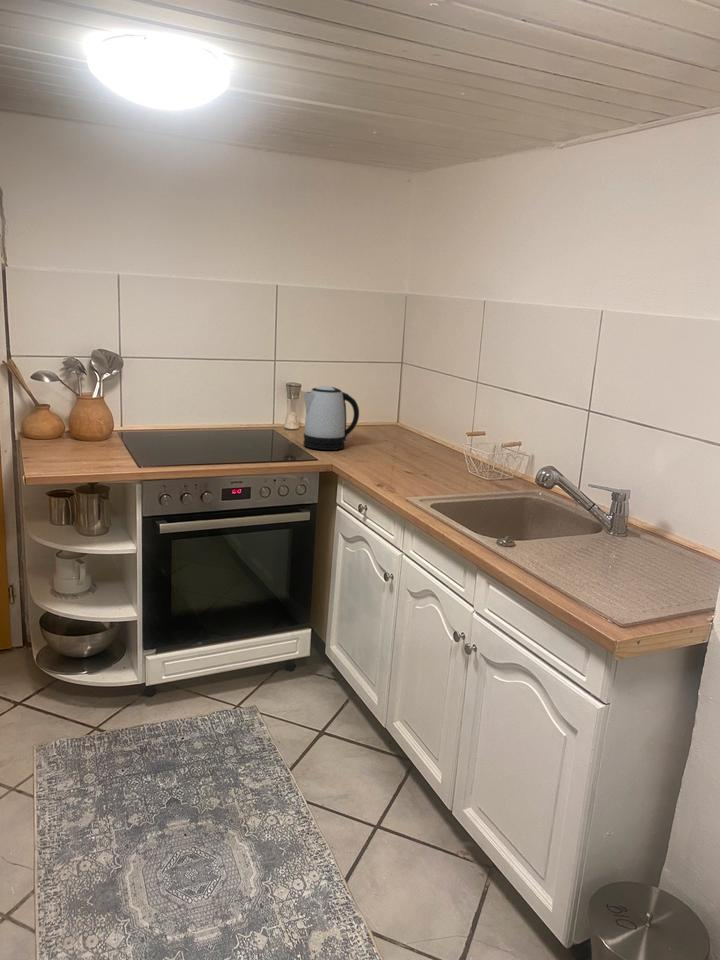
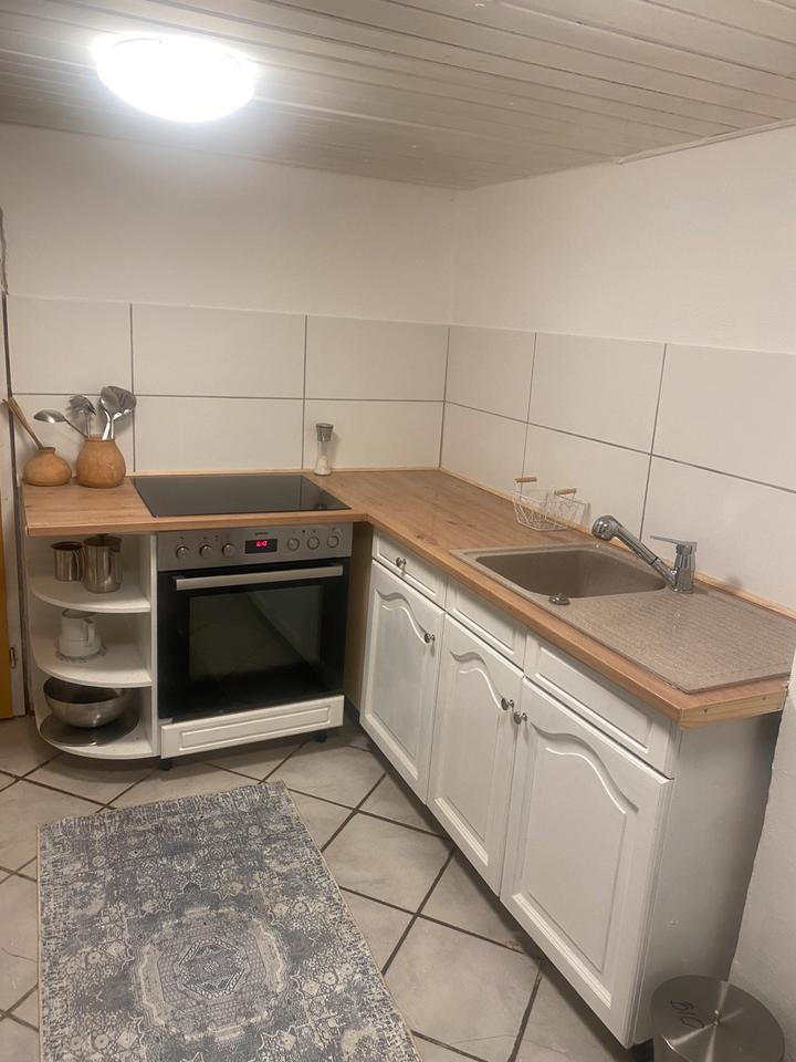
- kettle (331, 416)
